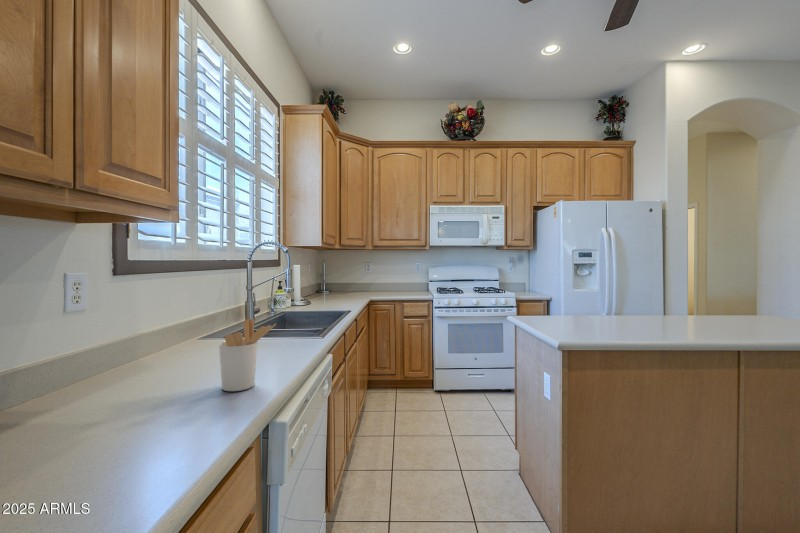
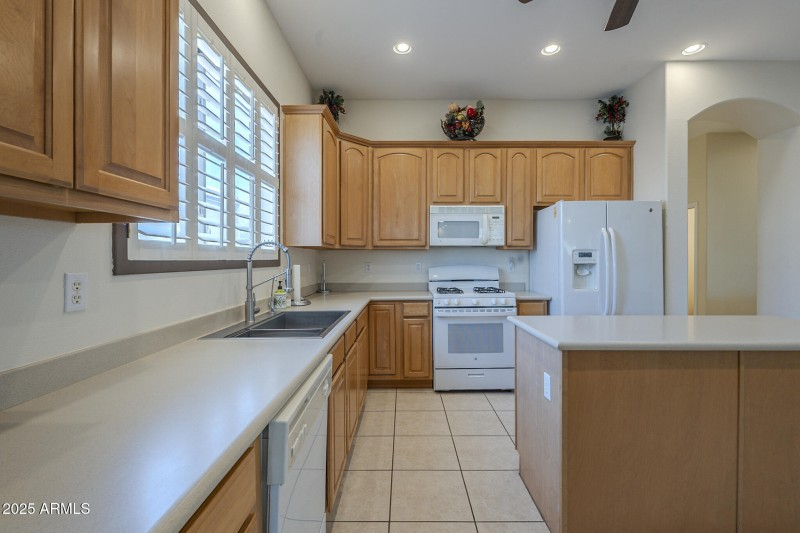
- utensil holder (247, 353)
